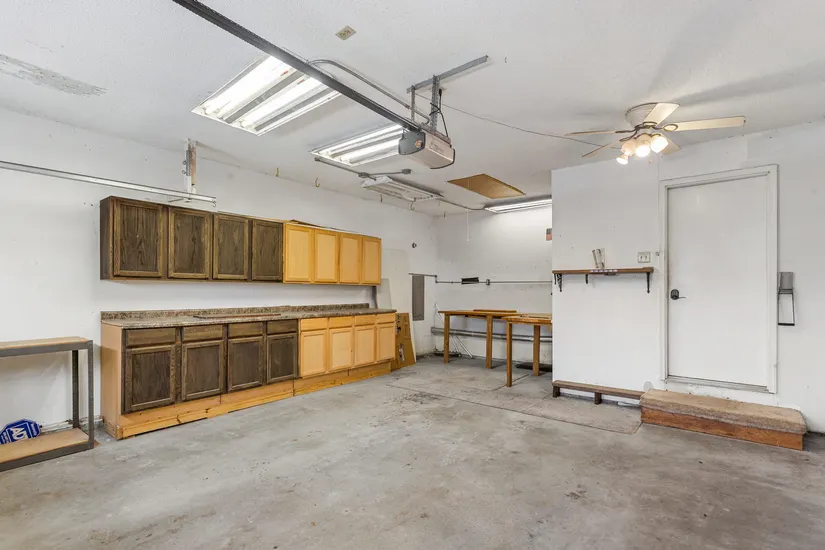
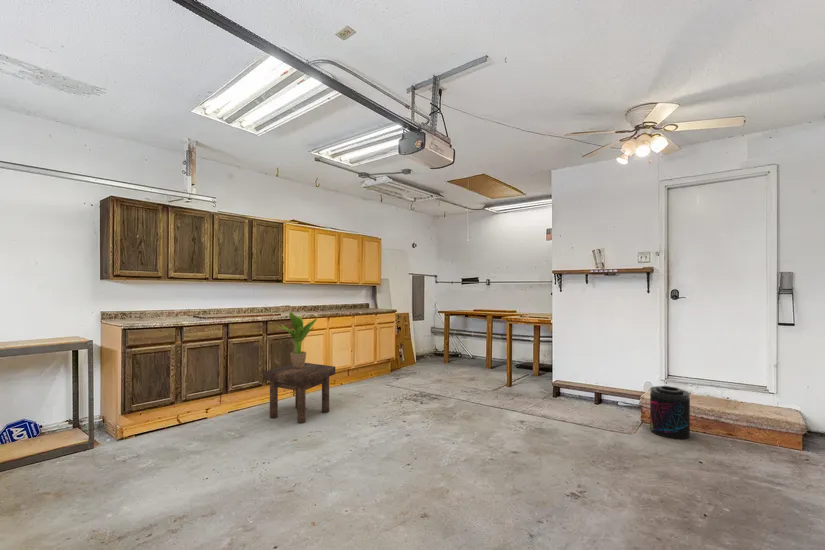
+ supplement container (669, 410)
+ potted plant (302, 338)
+ stool (300, 391)
